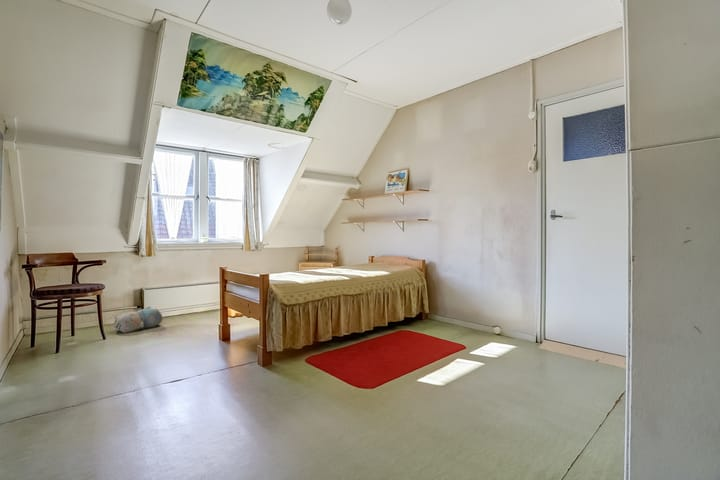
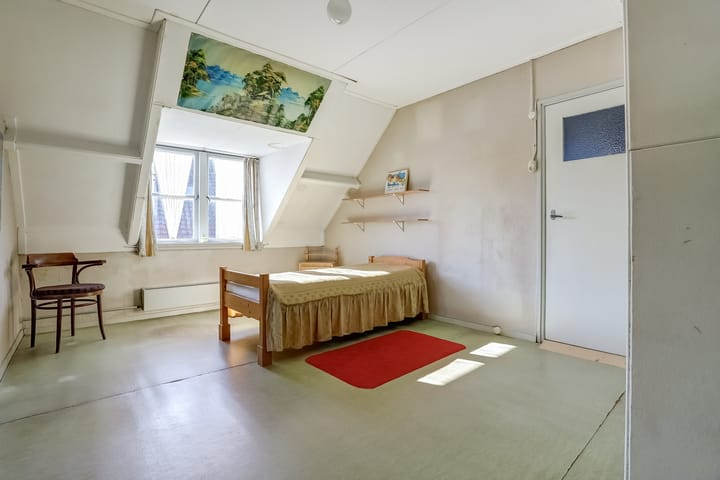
- plush toy (138, 318)
